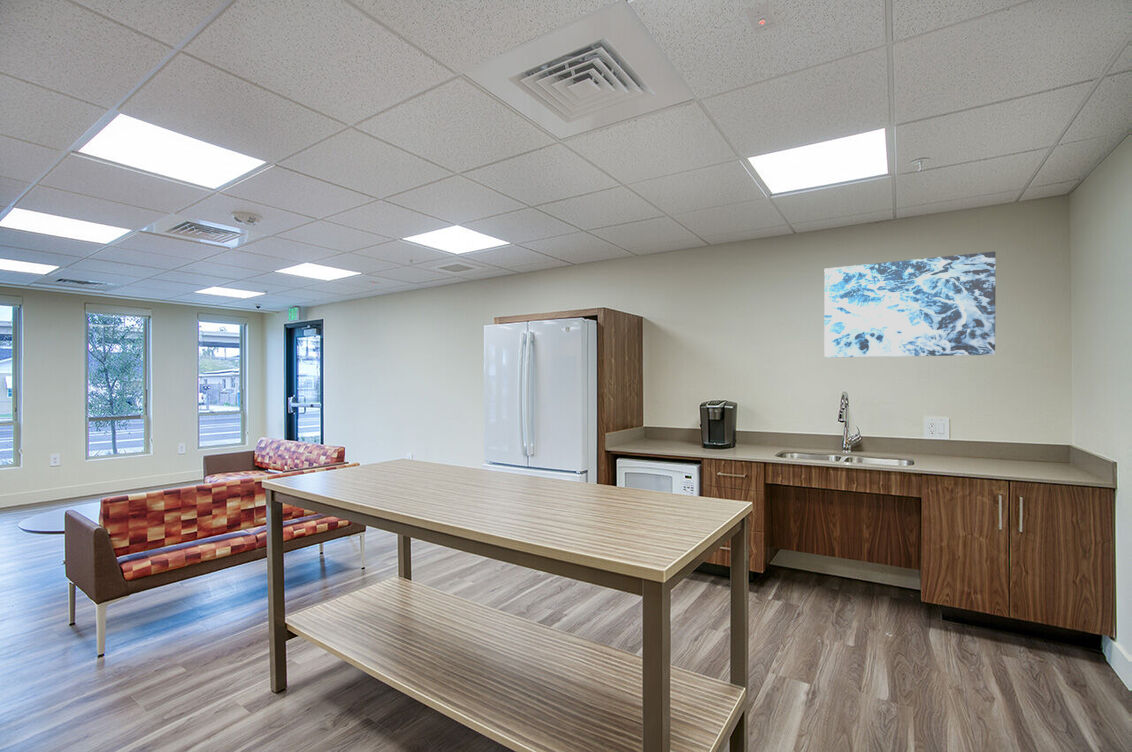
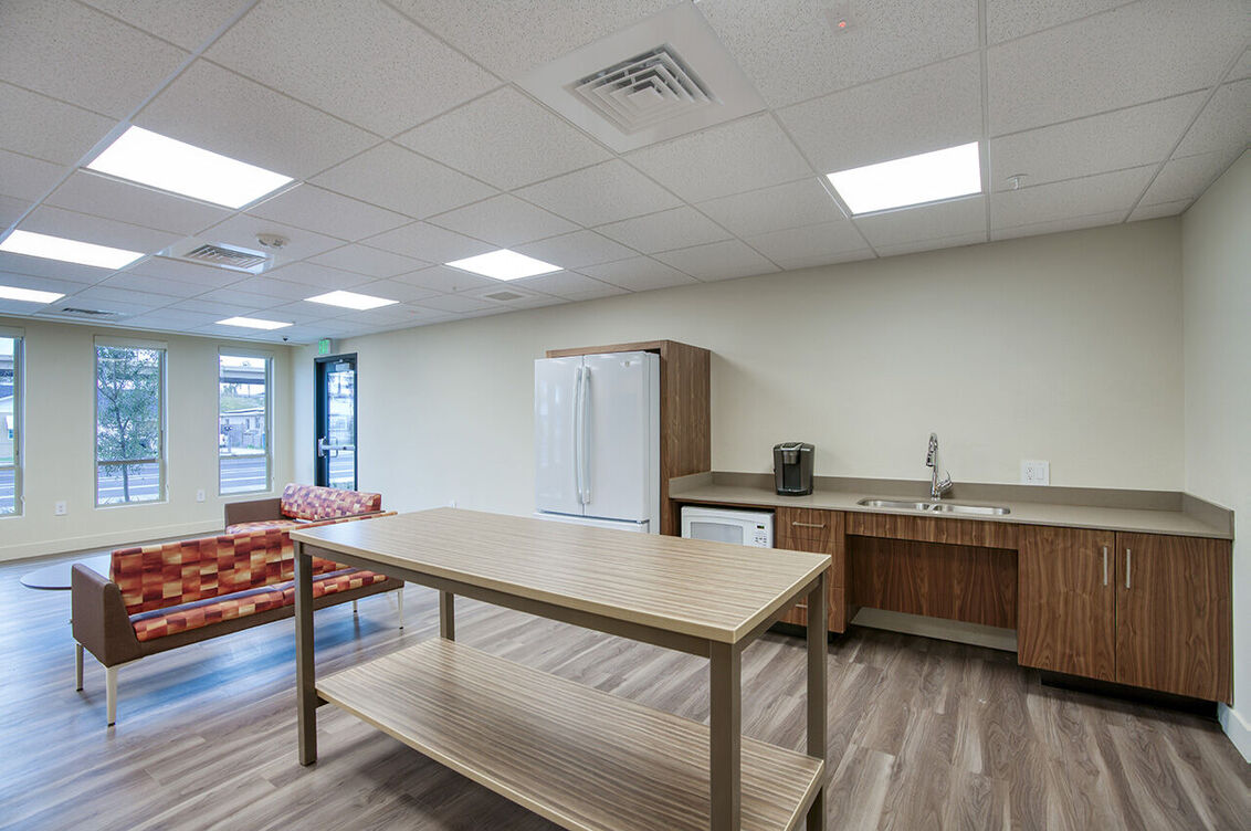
- wall art (903, 308)
